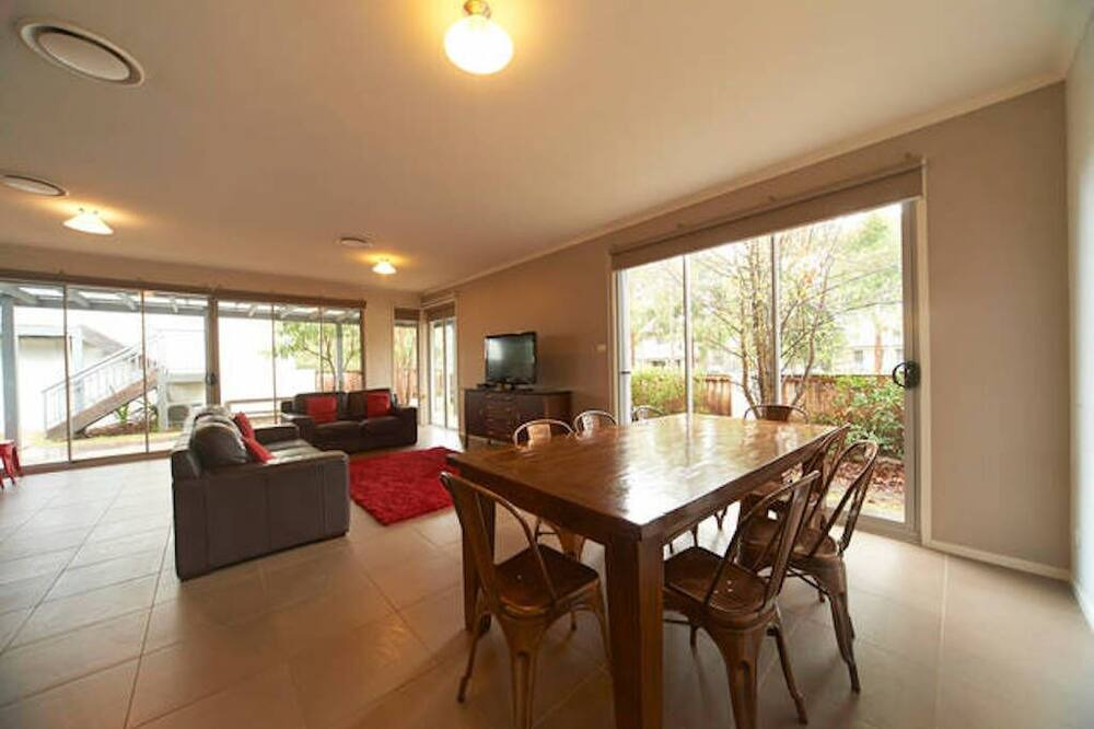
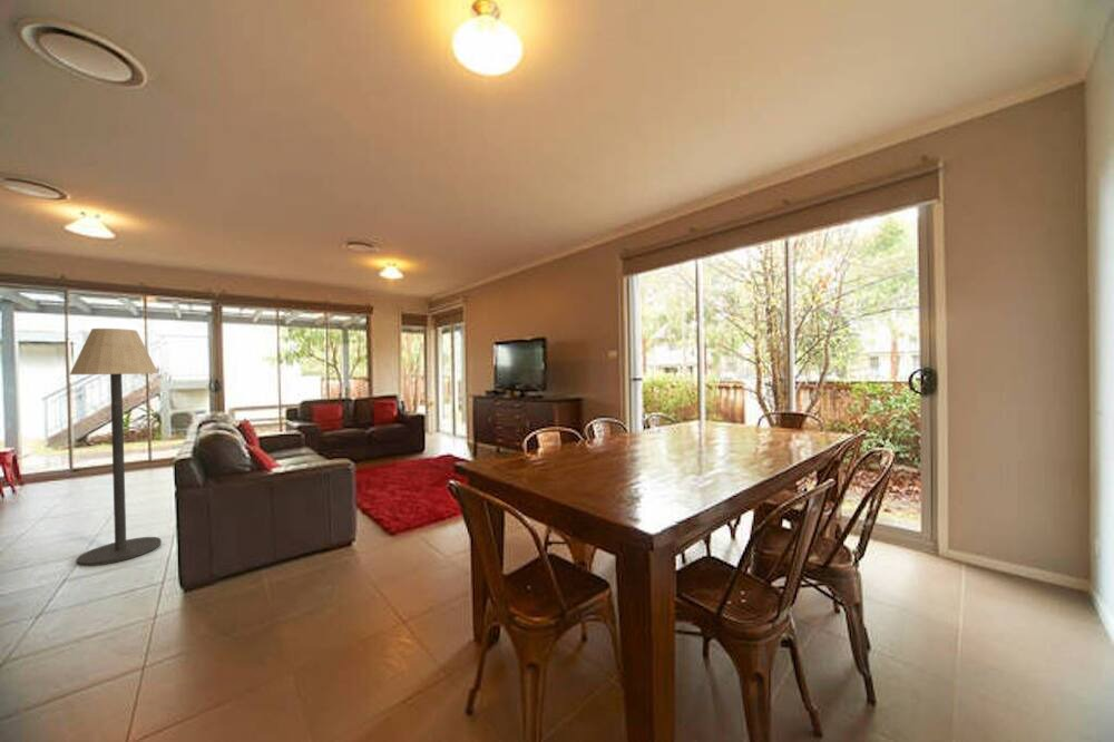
+ floor lamp (117, 441)
